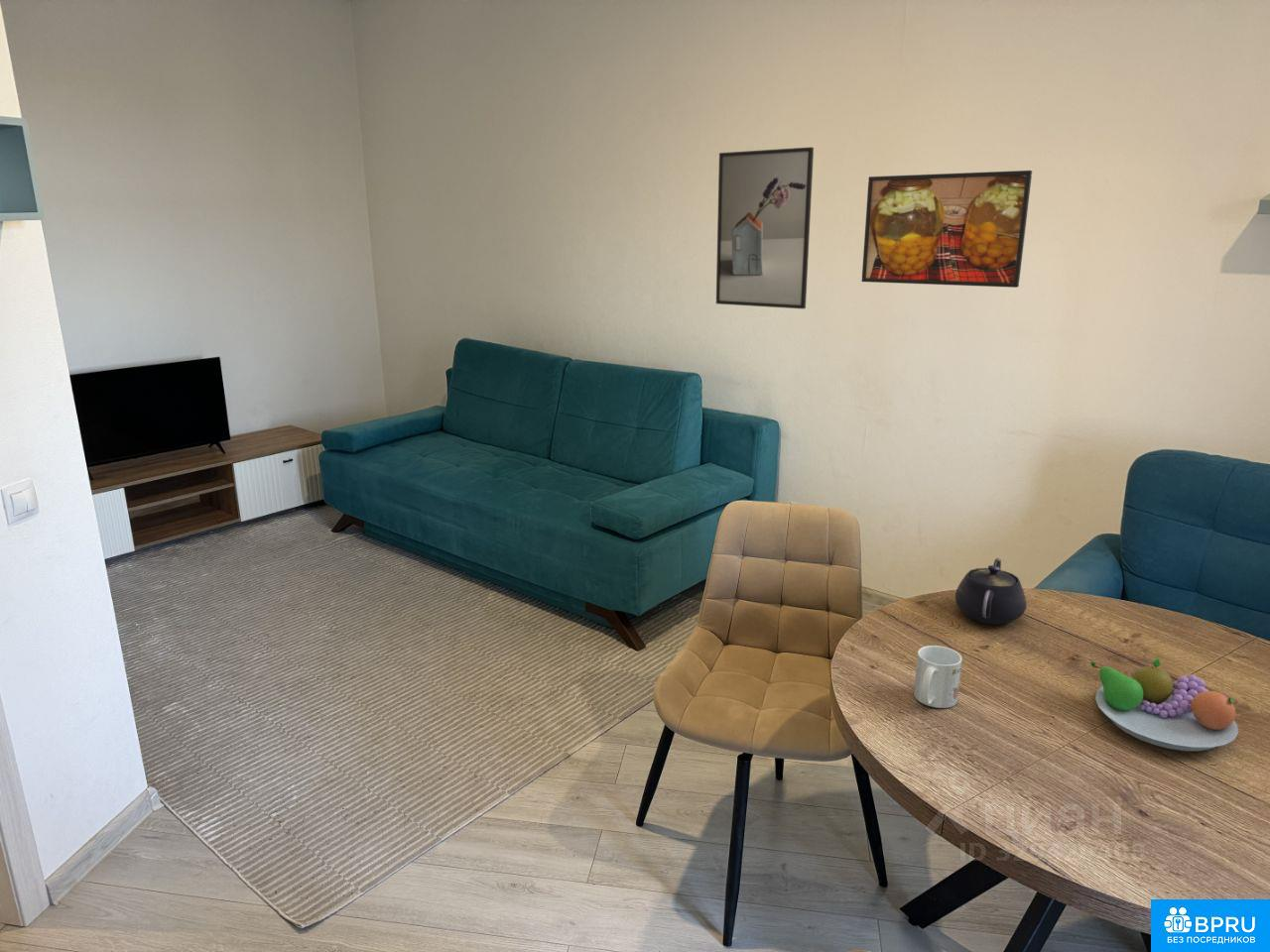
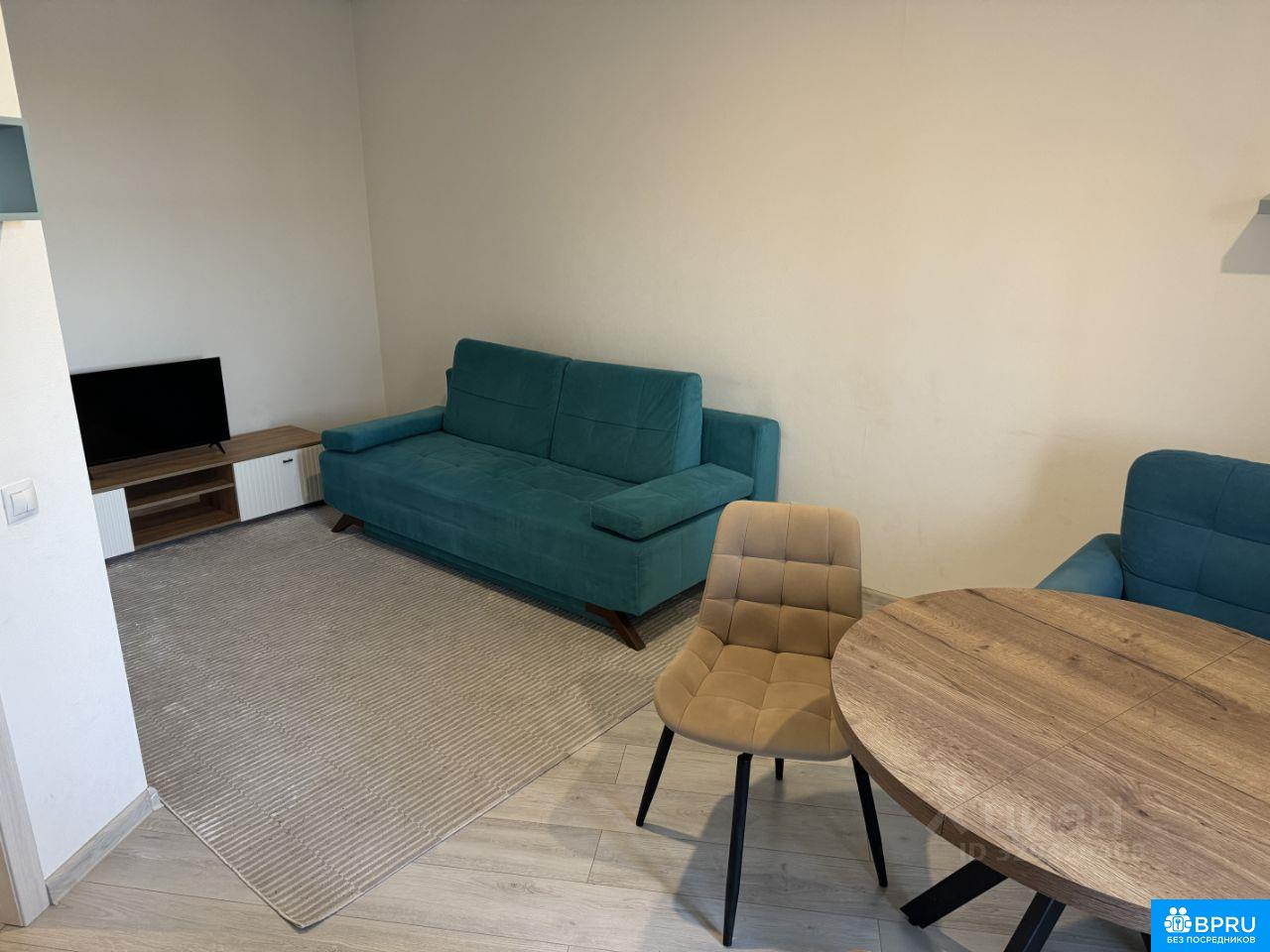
- mug (934, 679)
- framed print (941, 229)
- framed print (762, 230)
- fruit bowl (1161, 698)
- teapot (991, 589)
